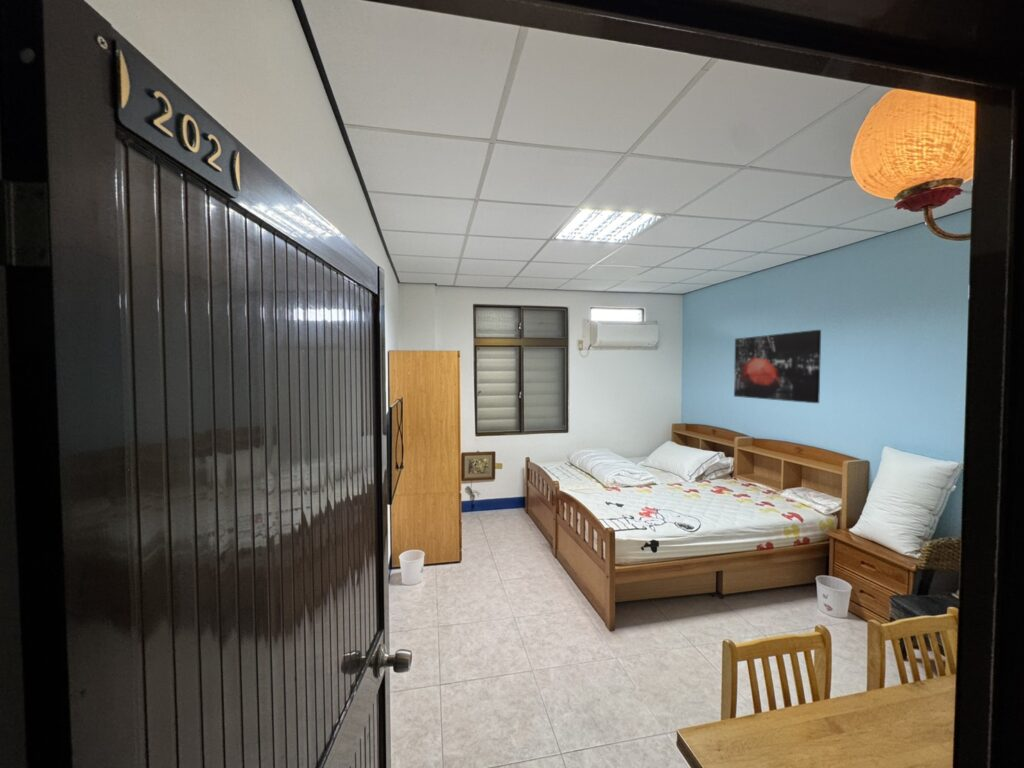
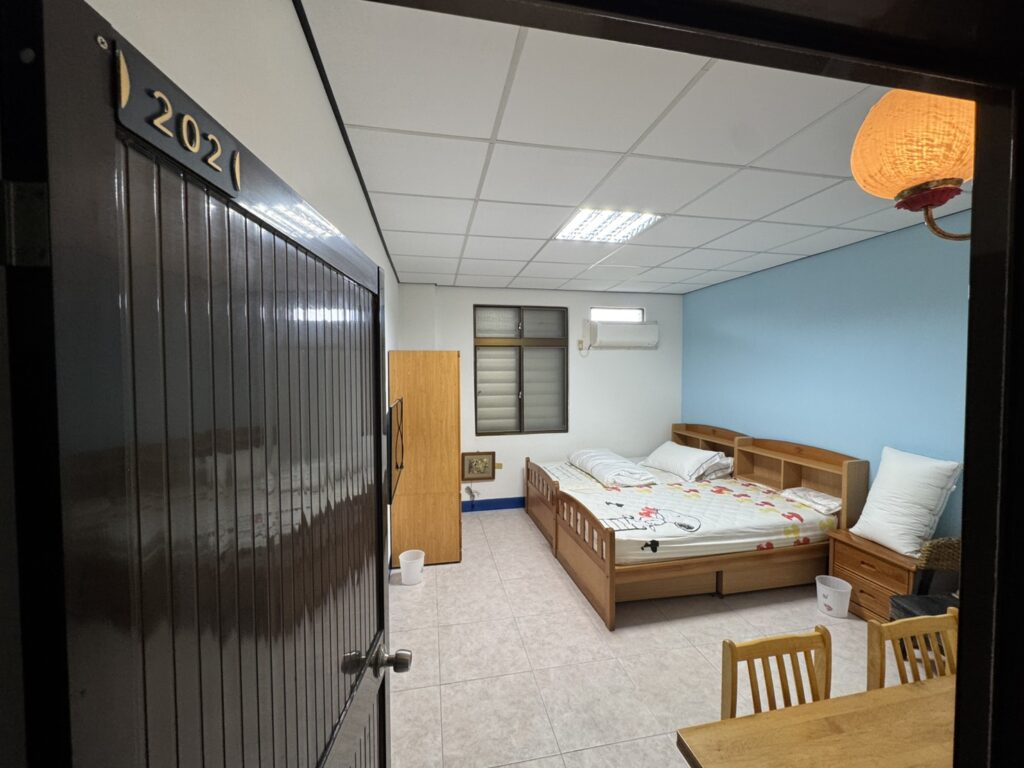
- wall art (772, 367)
